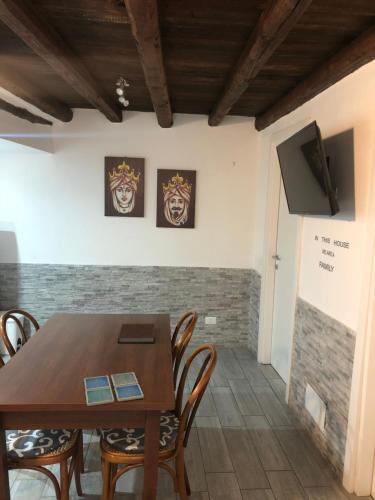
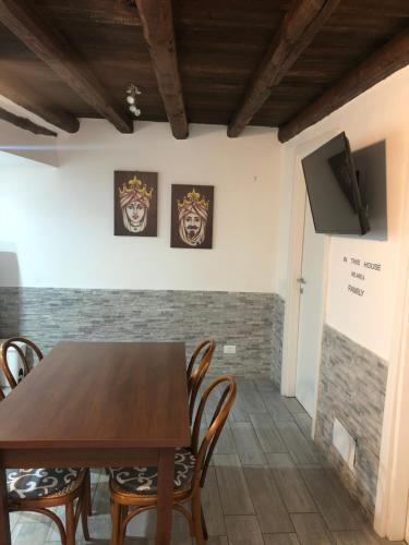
- drink coaster (114, 387)
- notebook (137, 332)
